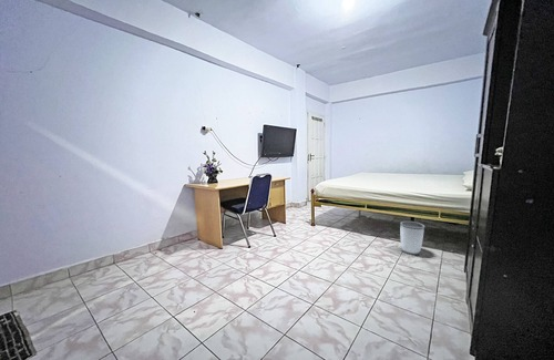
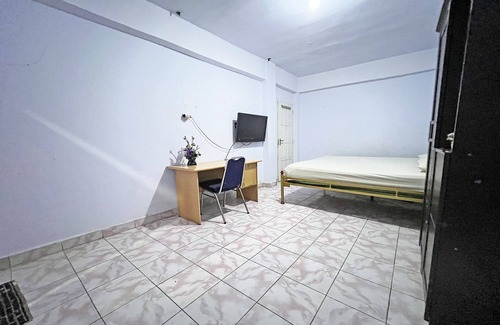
- wastebasket (411, 237)
